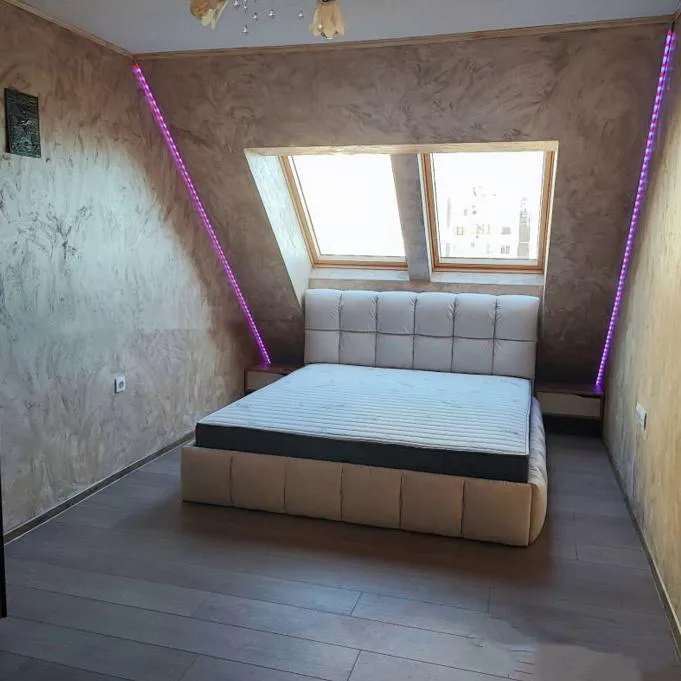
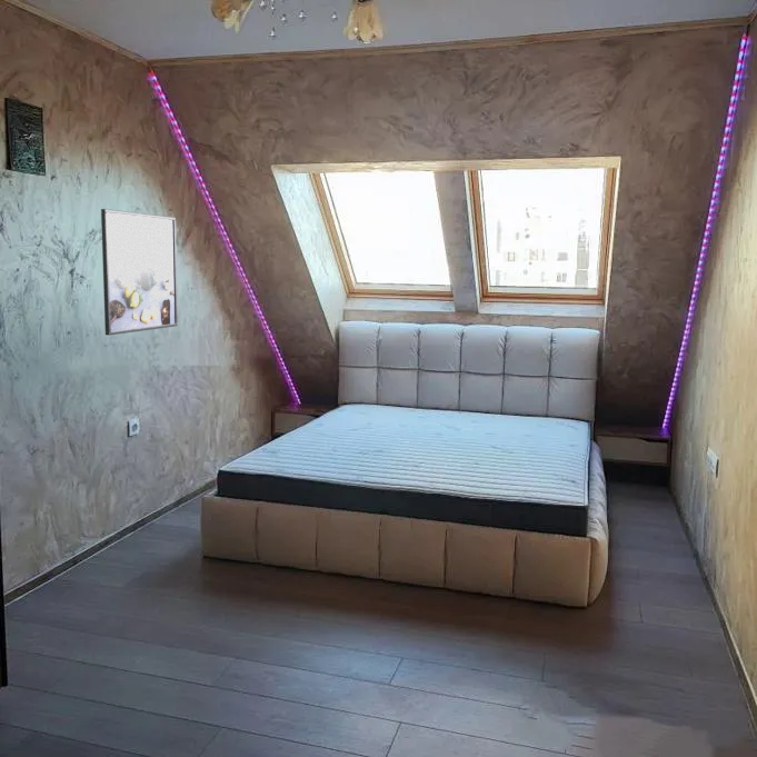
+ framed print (142, 272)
